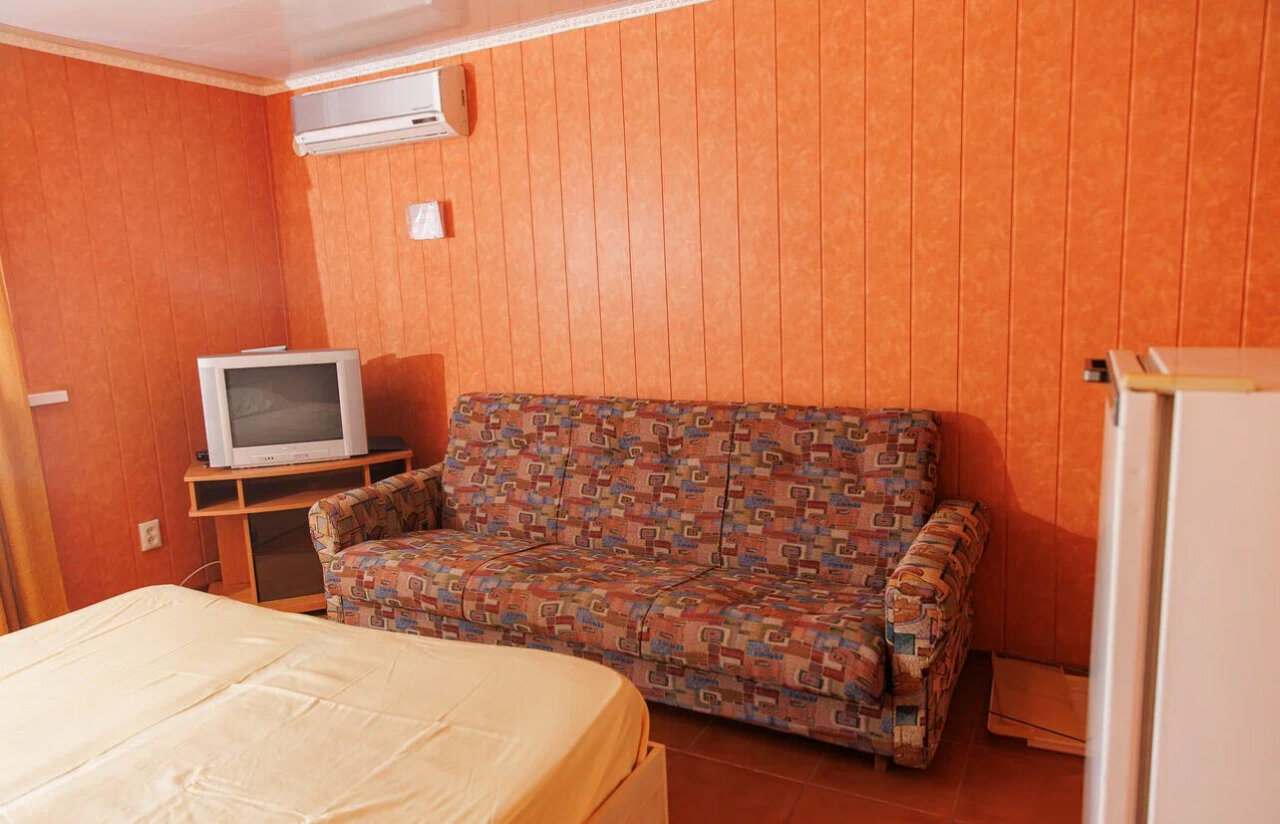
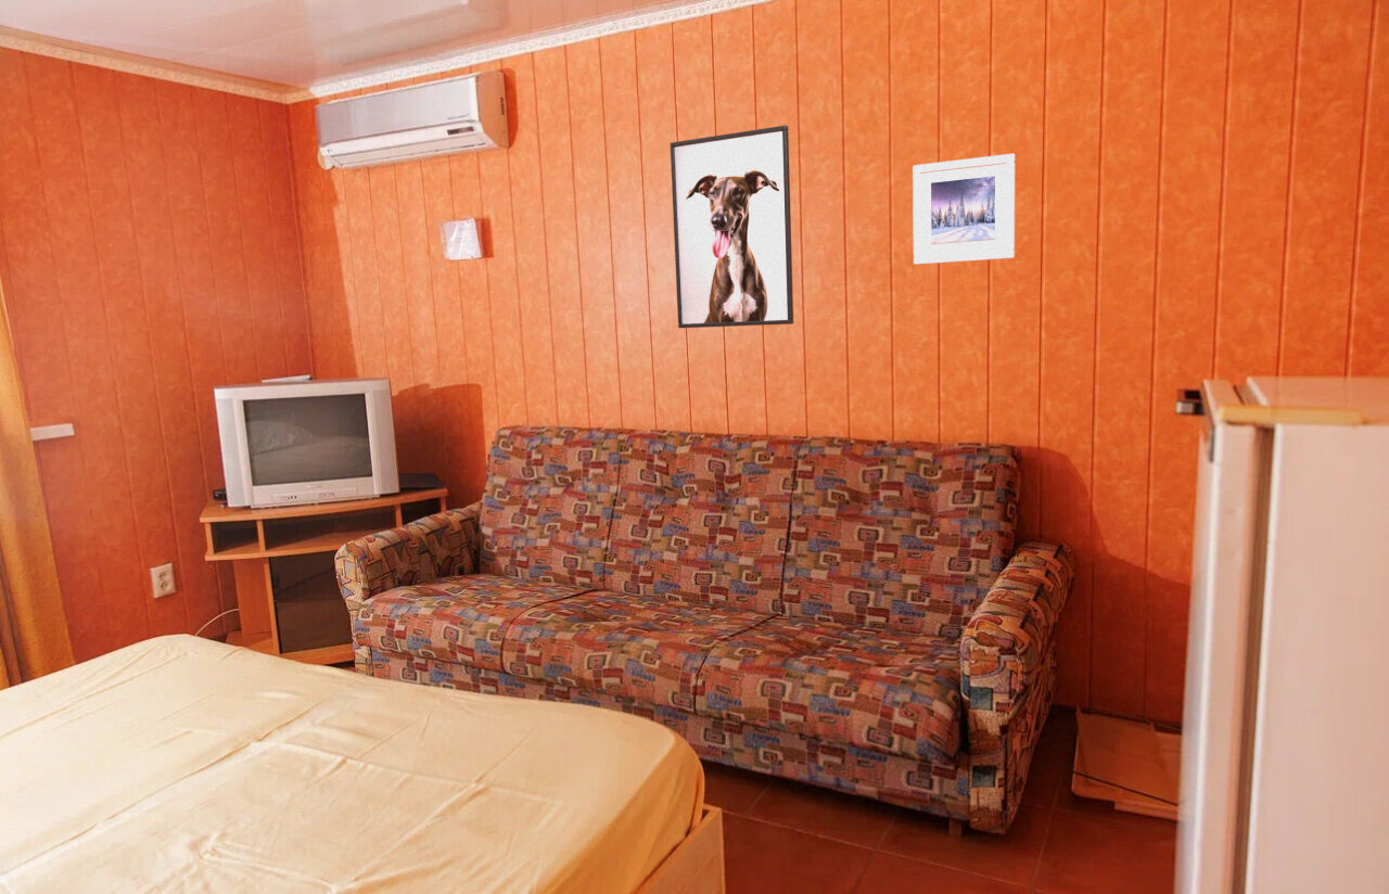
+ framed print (730, 231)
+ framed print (963, 210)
